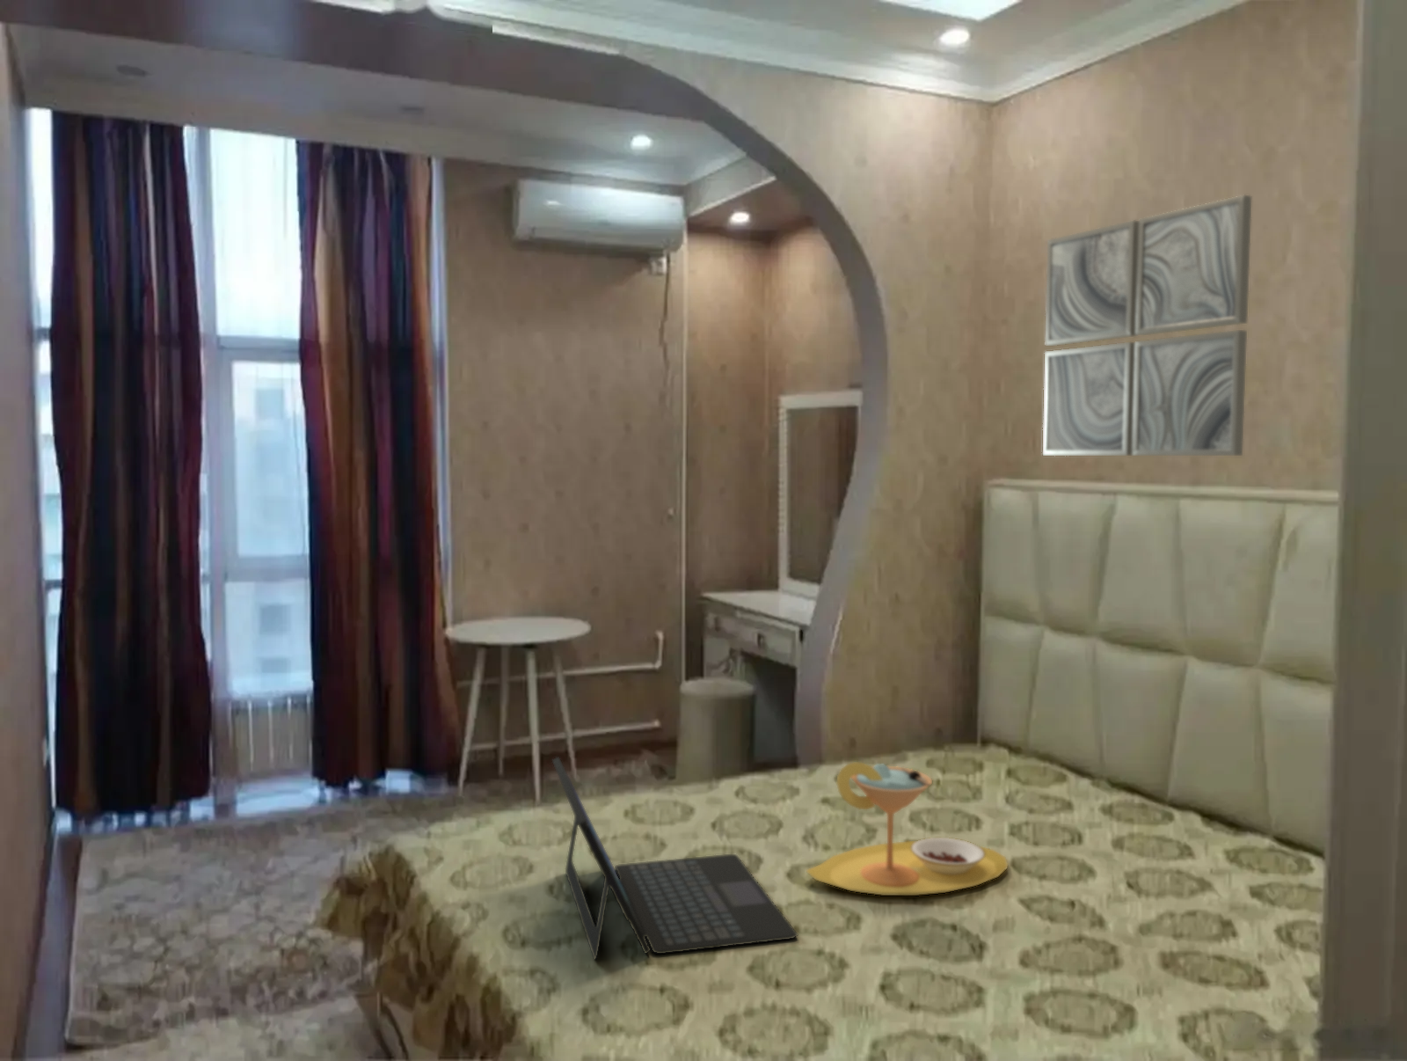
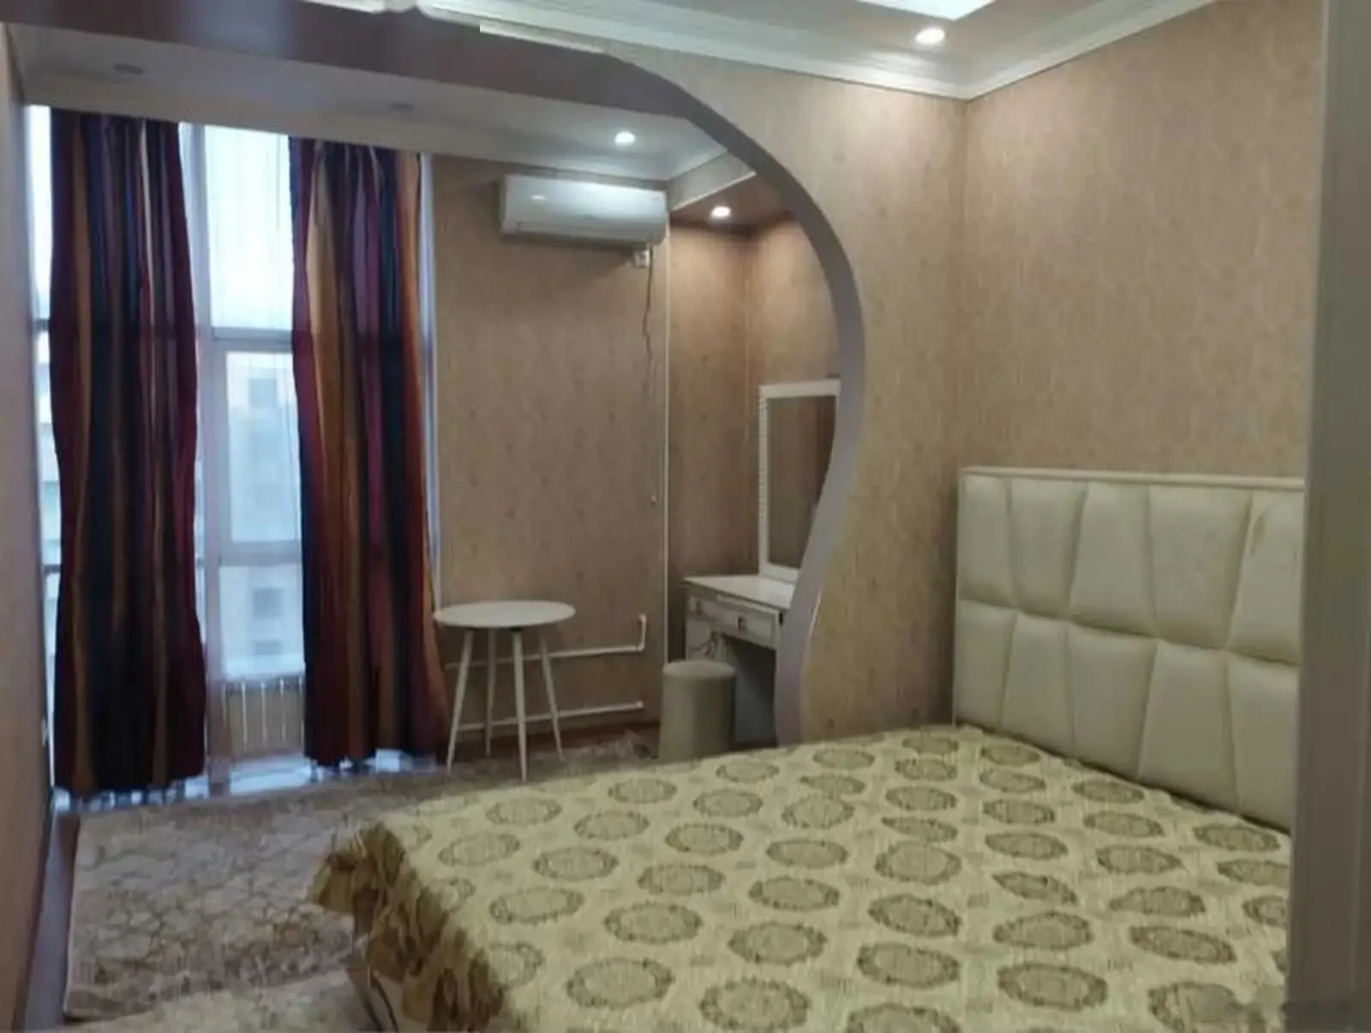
- laptop (667, 859)
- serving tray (903, 807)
- wall art (1136, 341)
